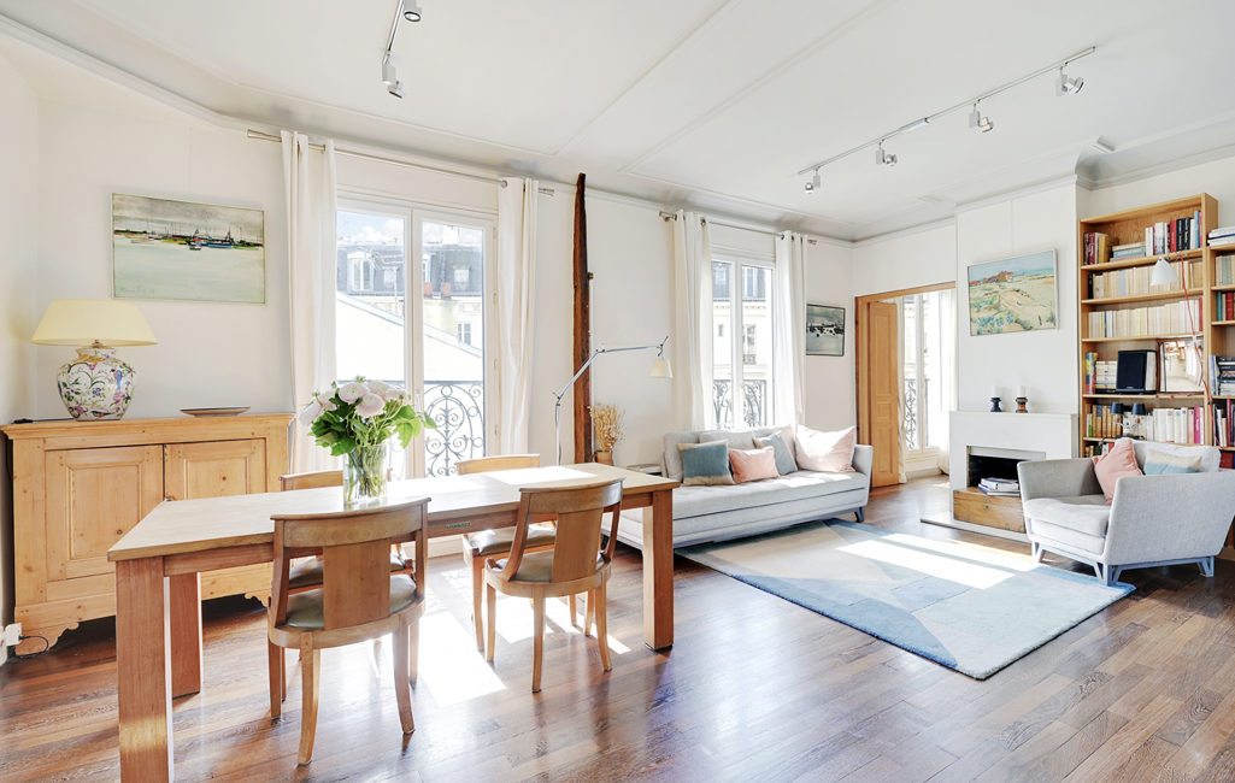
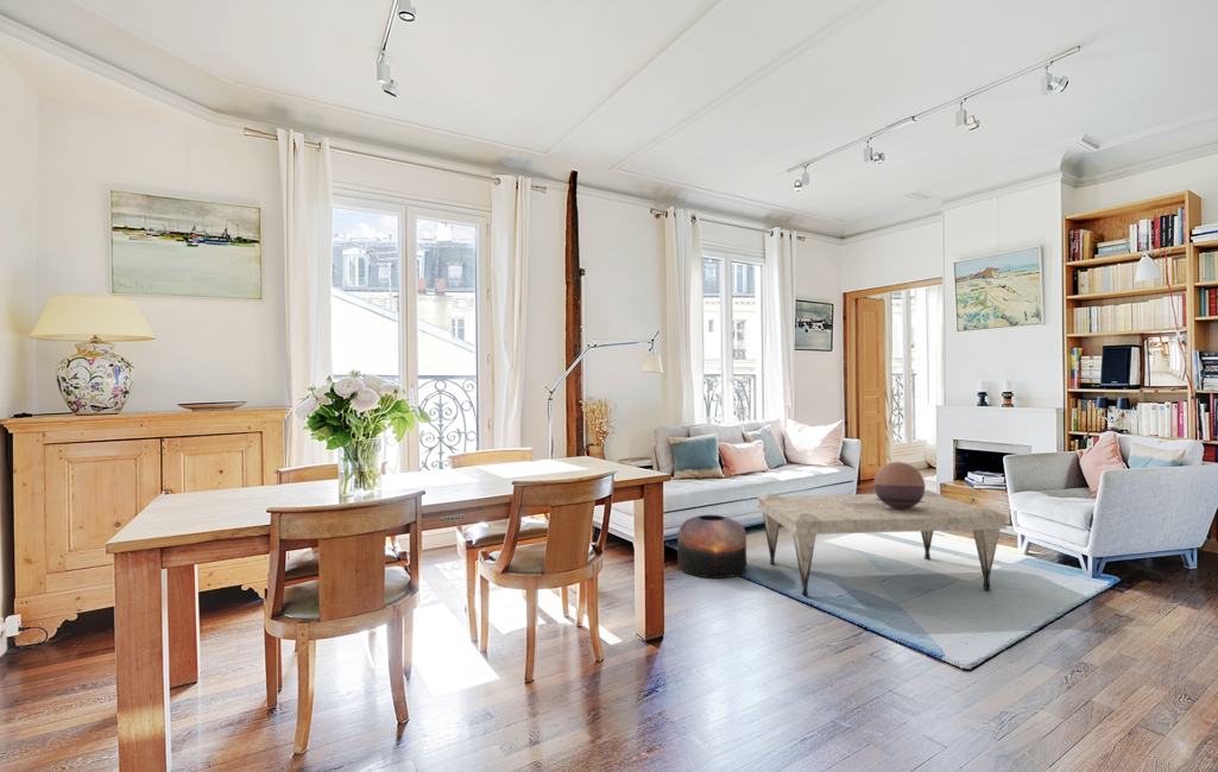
+ coffee table (867, 532)
+ pouf (712, 542)
+ decorative bowl (898, 485)
